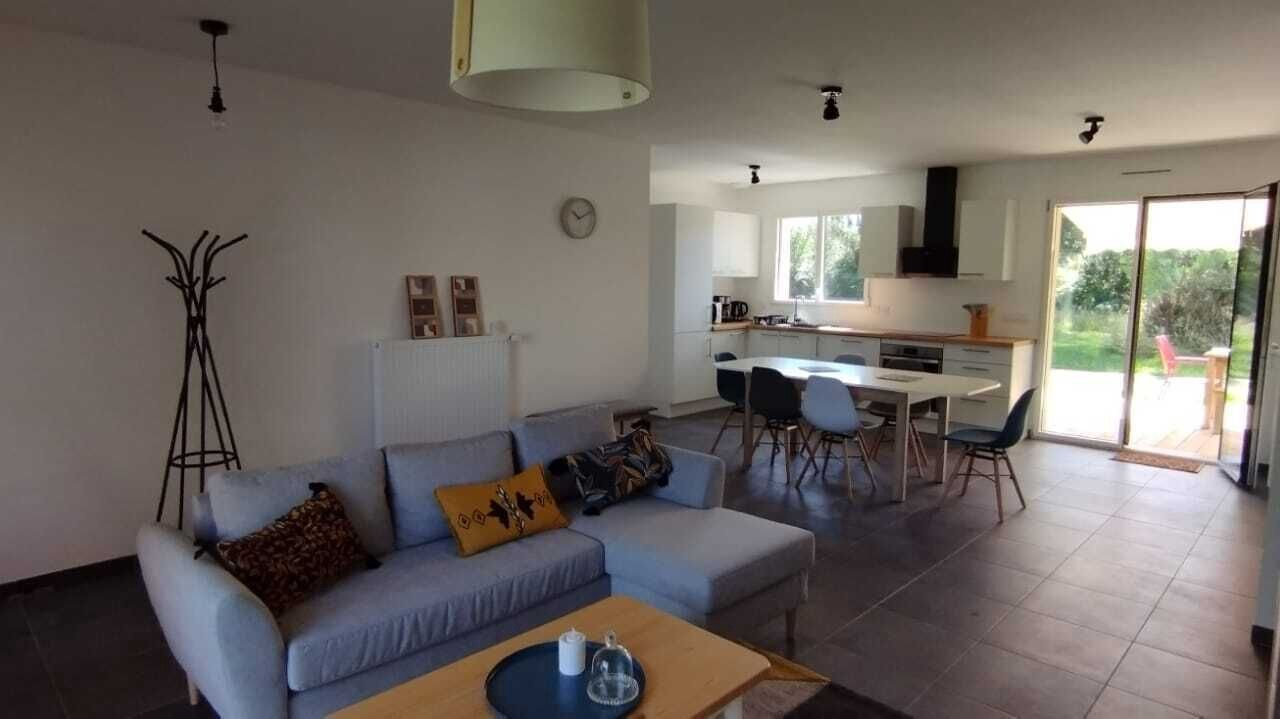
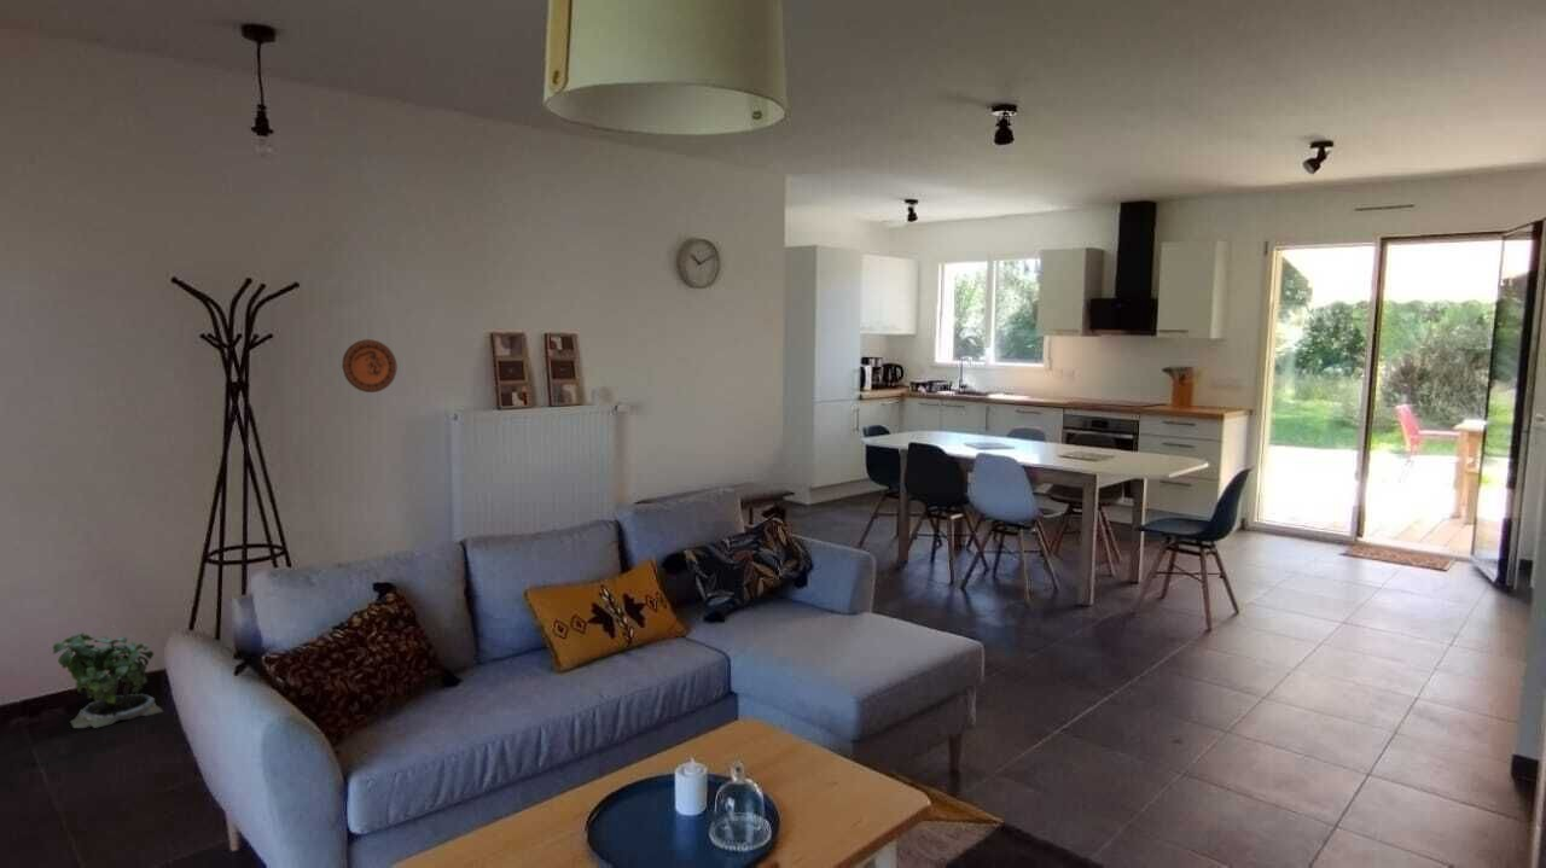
+ potted plant (106, 670)
+ decorative plate (370, 366)
